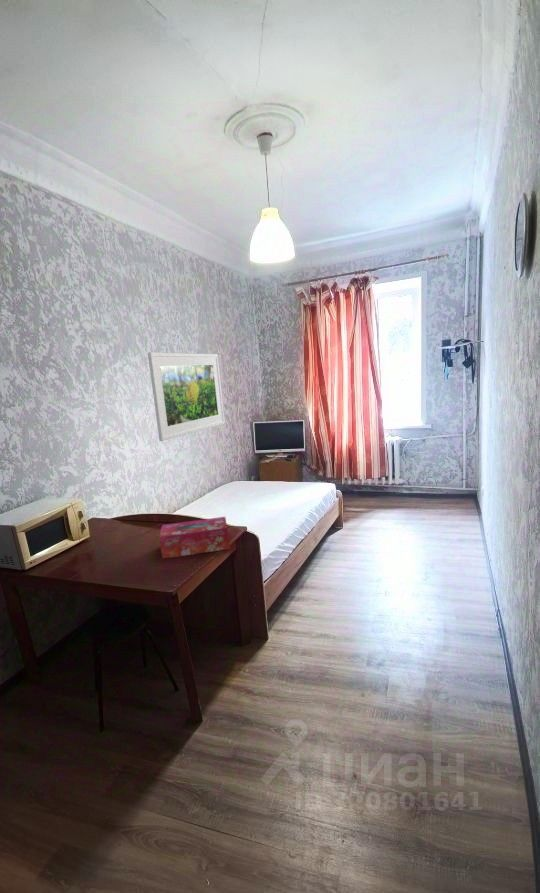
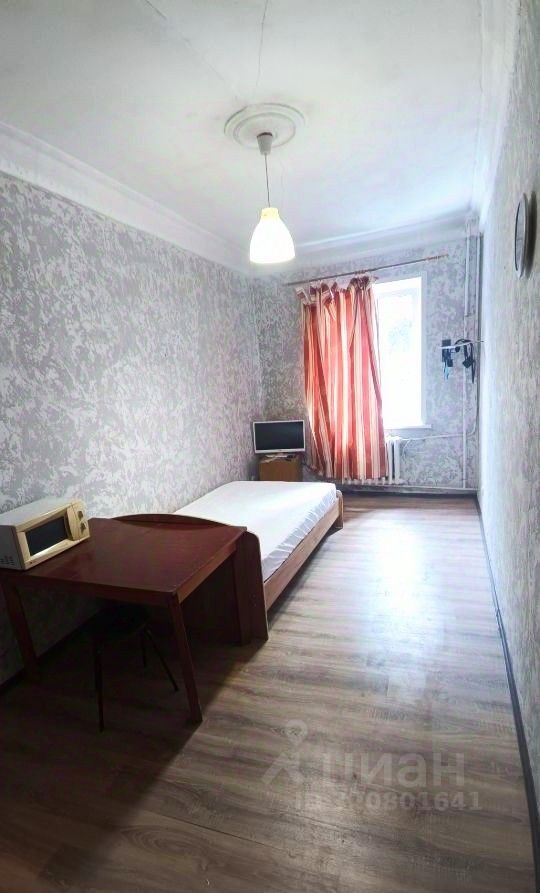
- tissue box (195, 536)
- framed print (191, 392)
